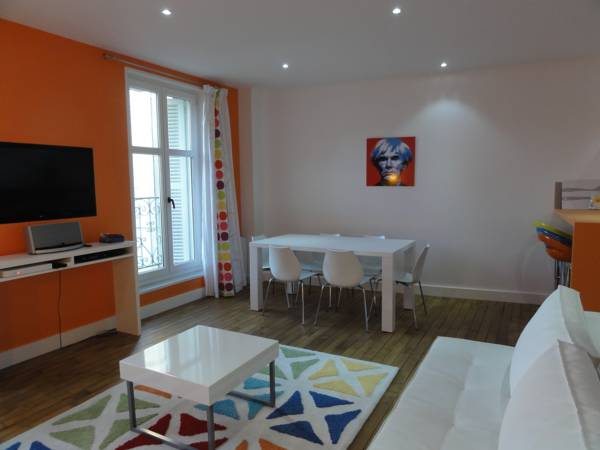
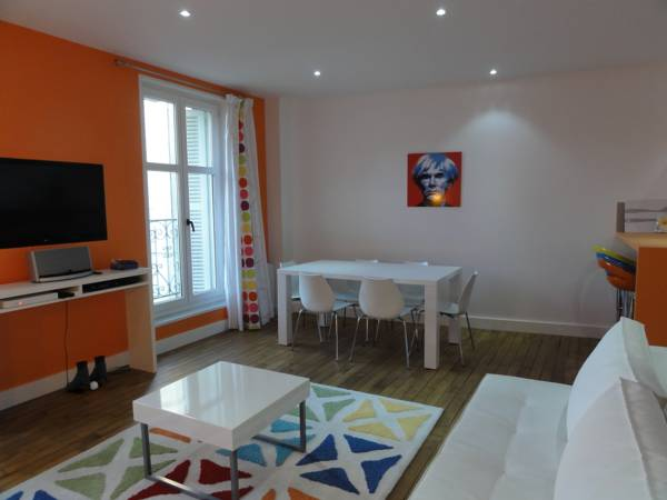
+ boots (86, 371)
